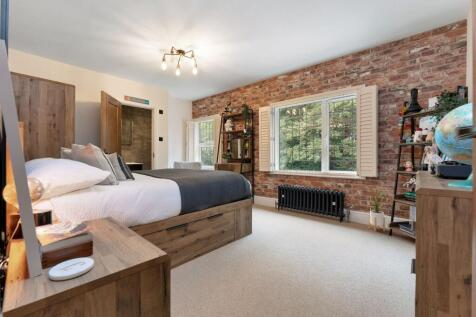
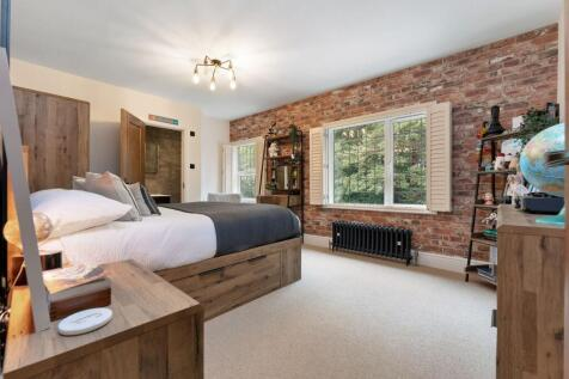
- house plant (377, 206)
